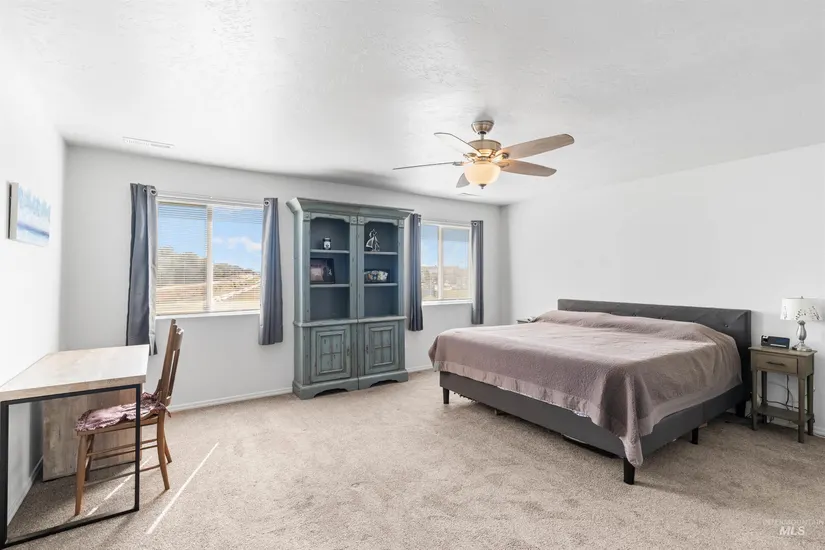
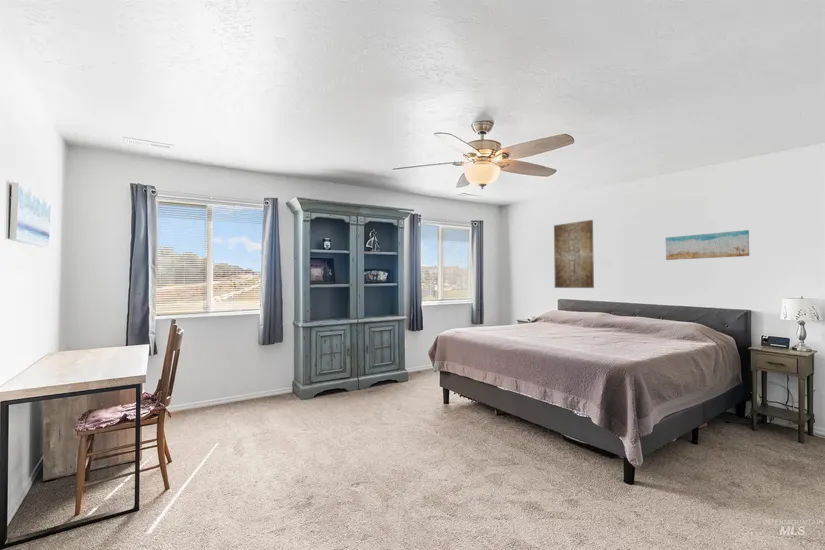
+ wall art (573, 255)
+ wall art (704, 246)
